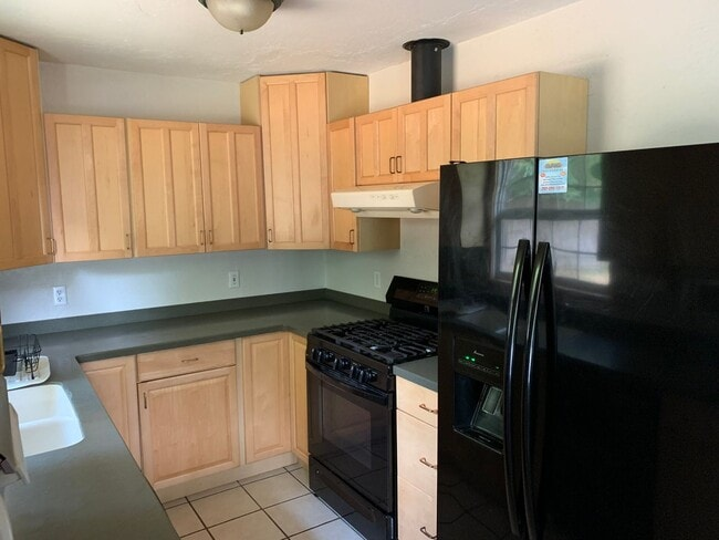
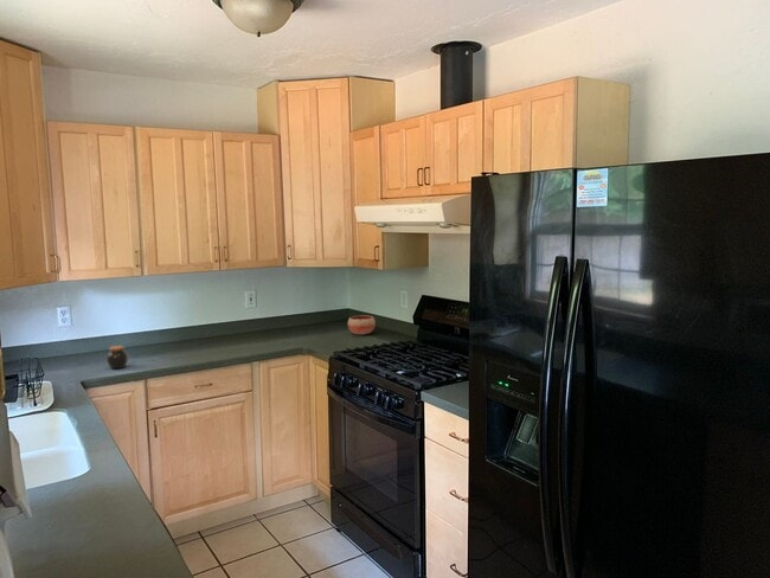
+ bowl (361, 325)
+ jar (116, 357)
